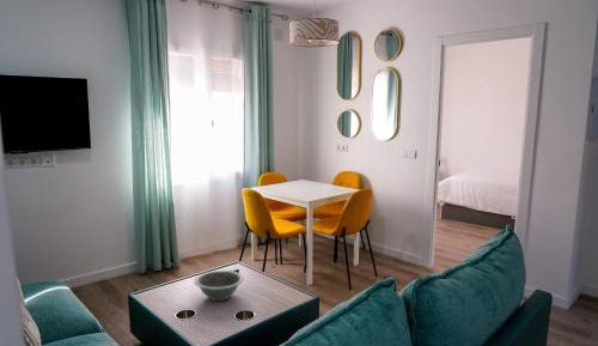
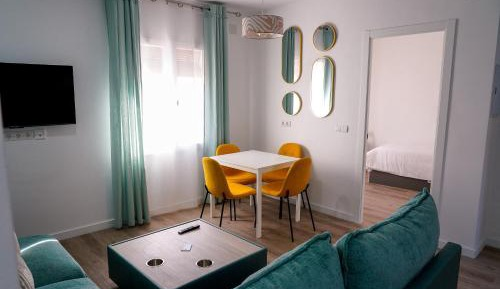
- decorative bowl (219, 287)
